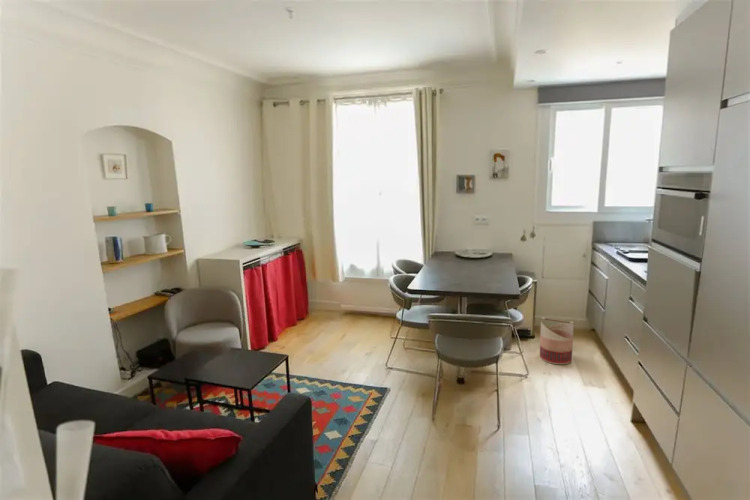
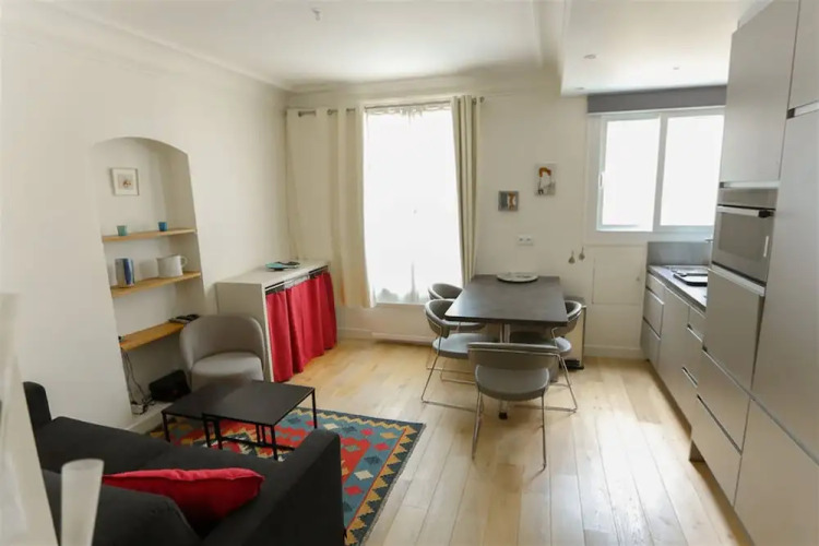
- basket (556, 339)
